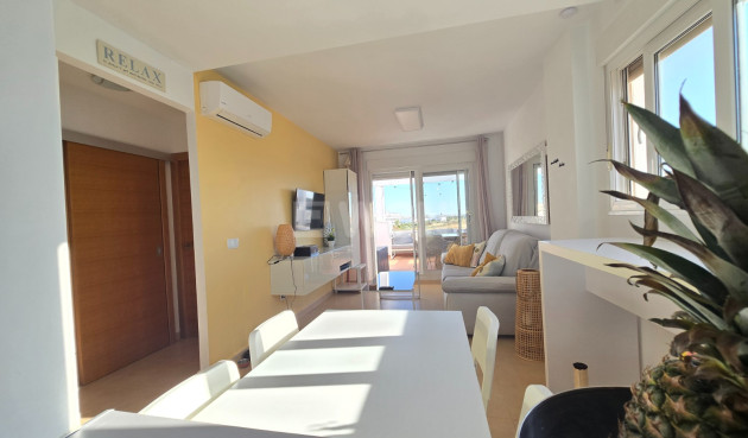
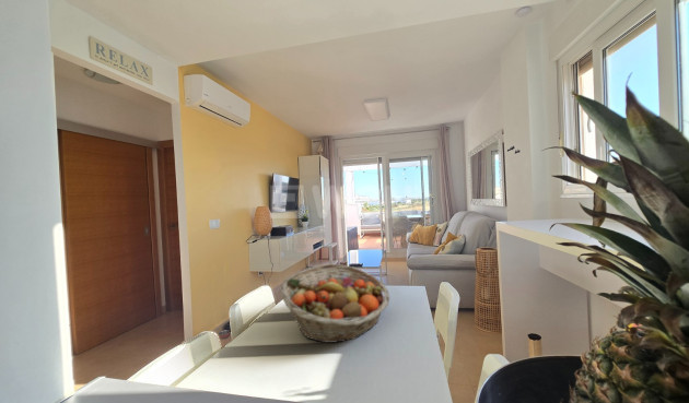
+ fruit basket (337, 297)
